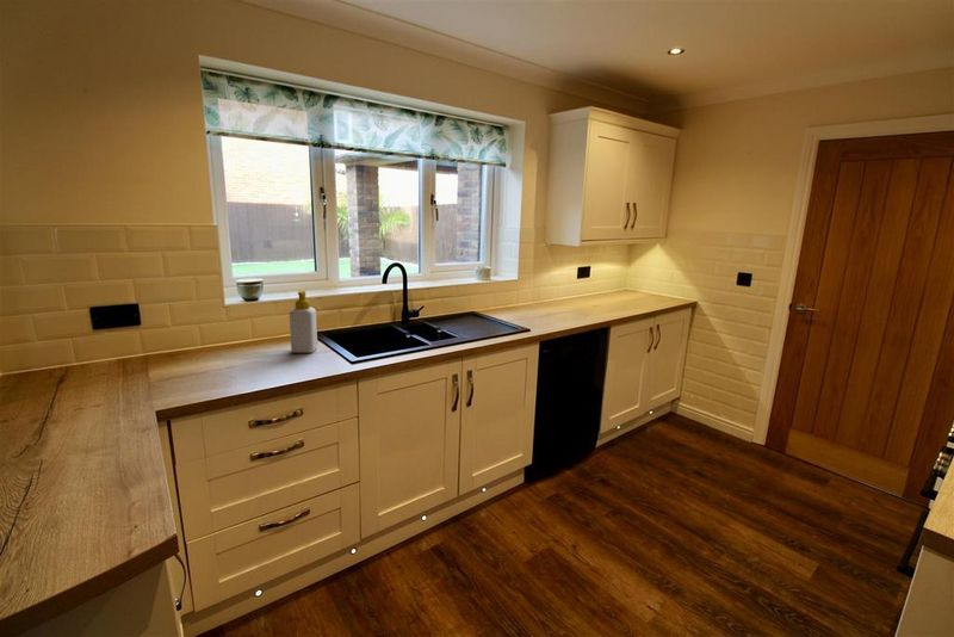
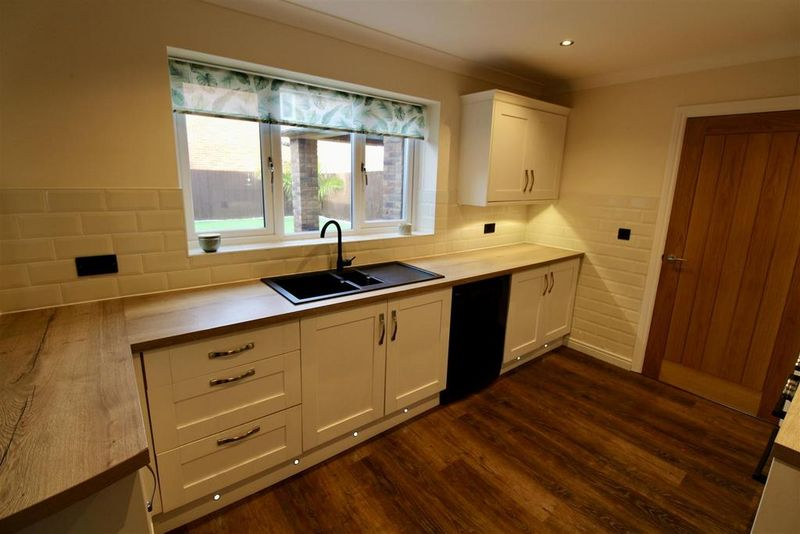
- soap bottle (303, 321)
